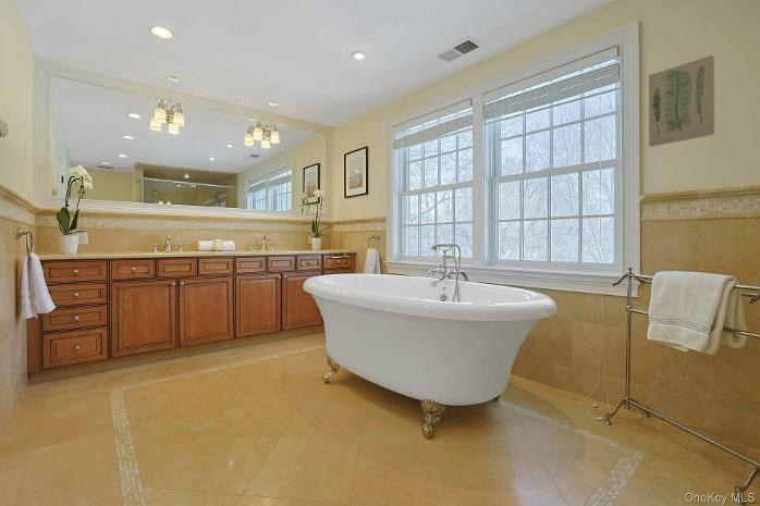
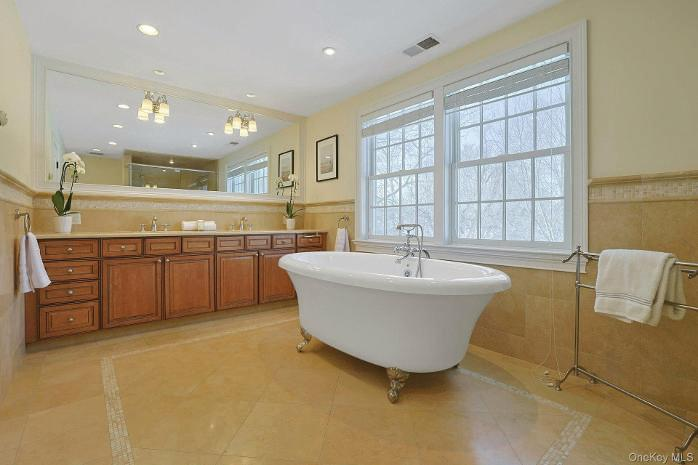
- wall art (679, 103)
